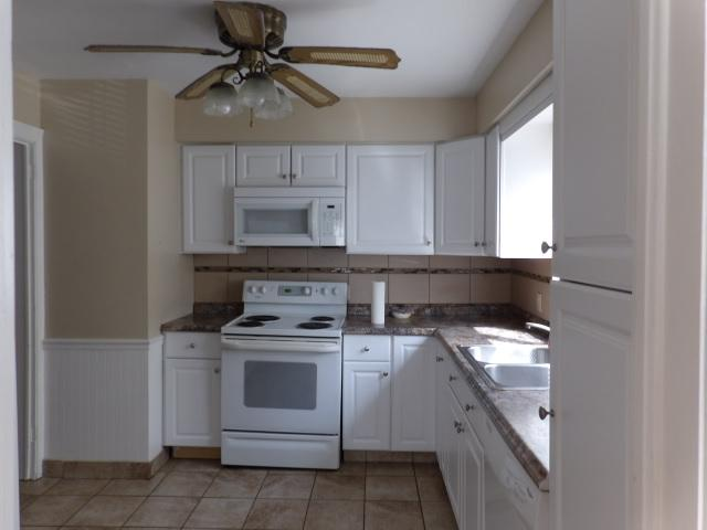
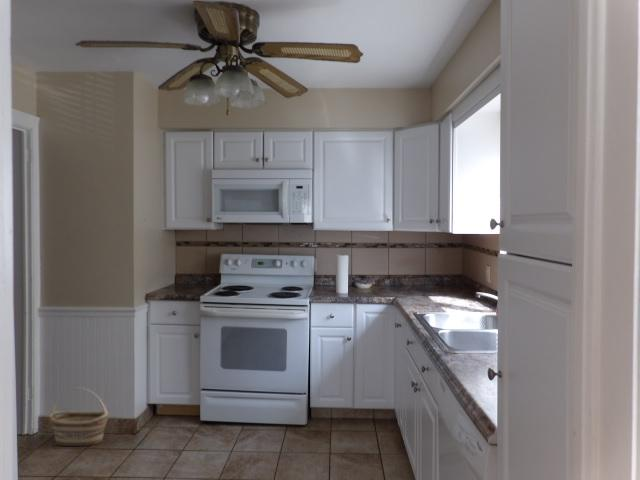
+ basket (79, 414)
